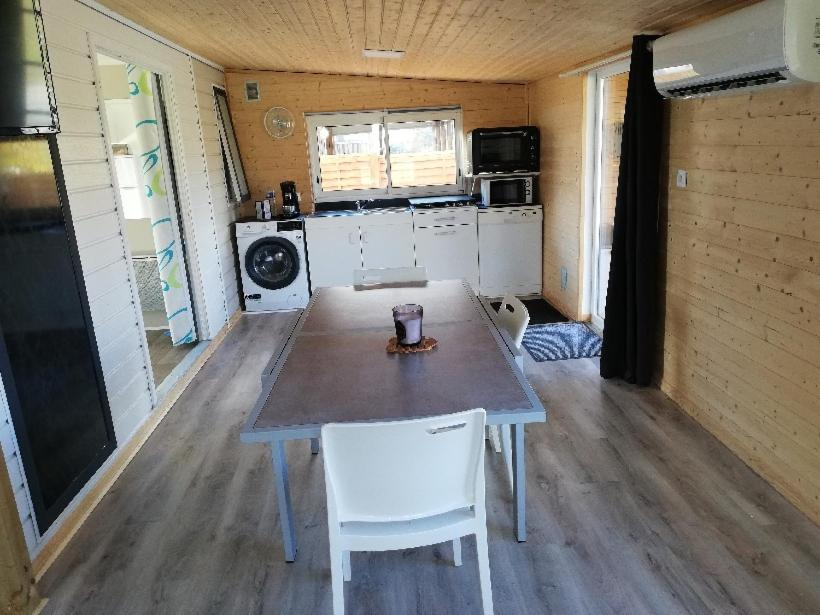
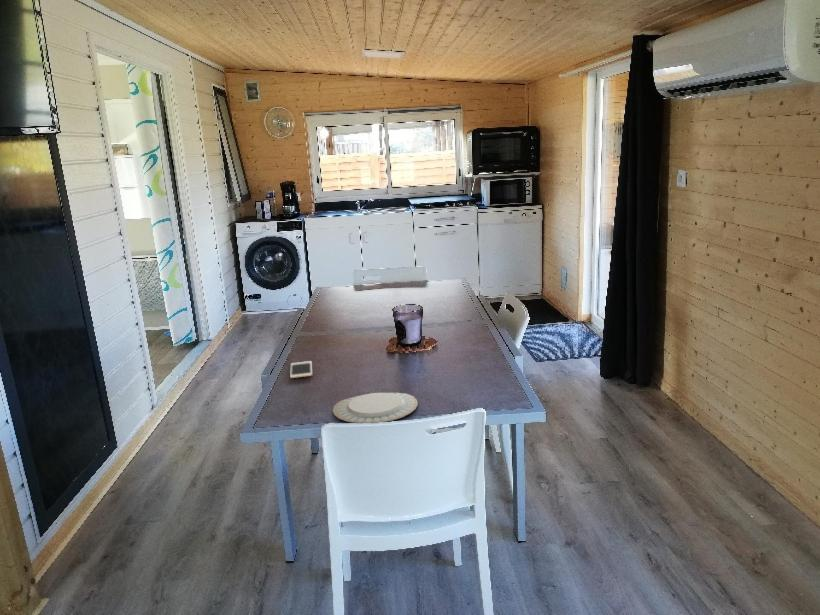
+ chinaware (375, 404)
+ cell phone (301, 369)
